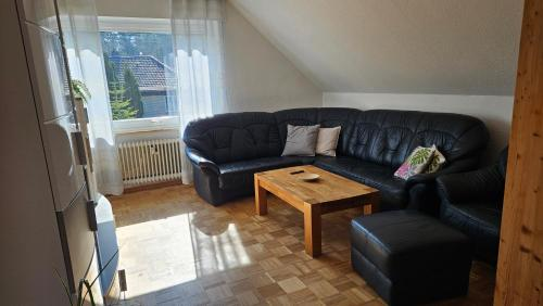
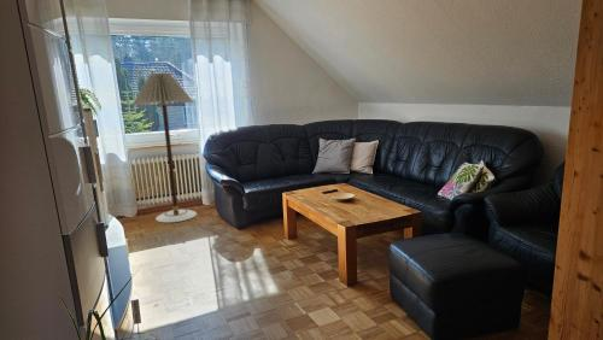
+ floor lamp (168, 147)
